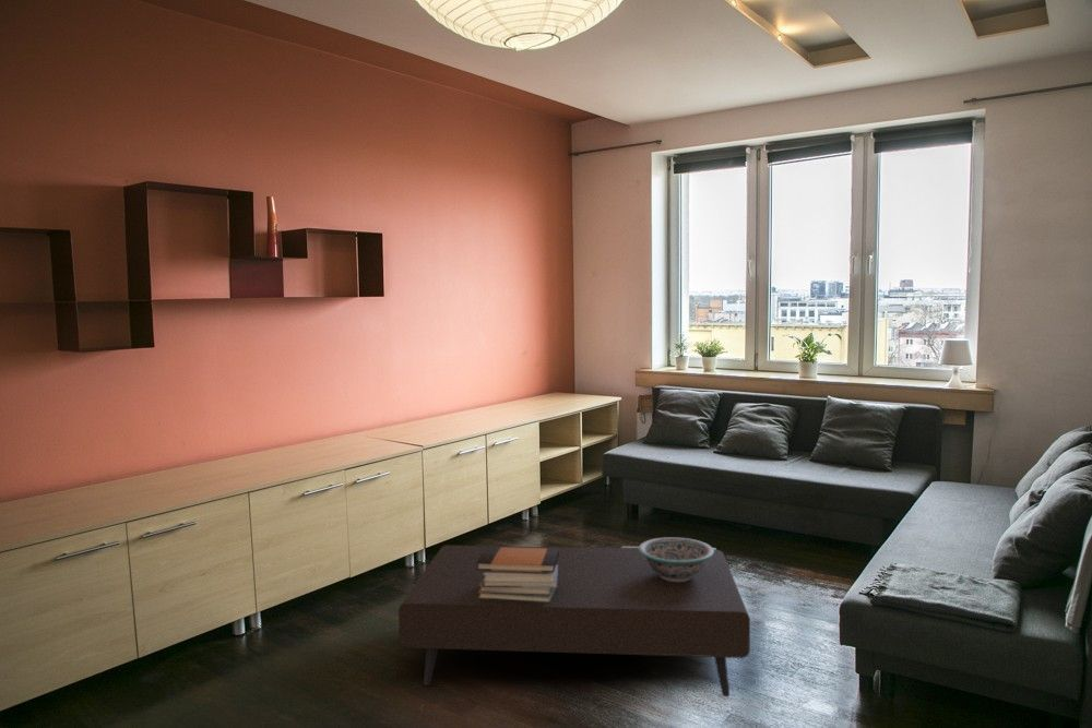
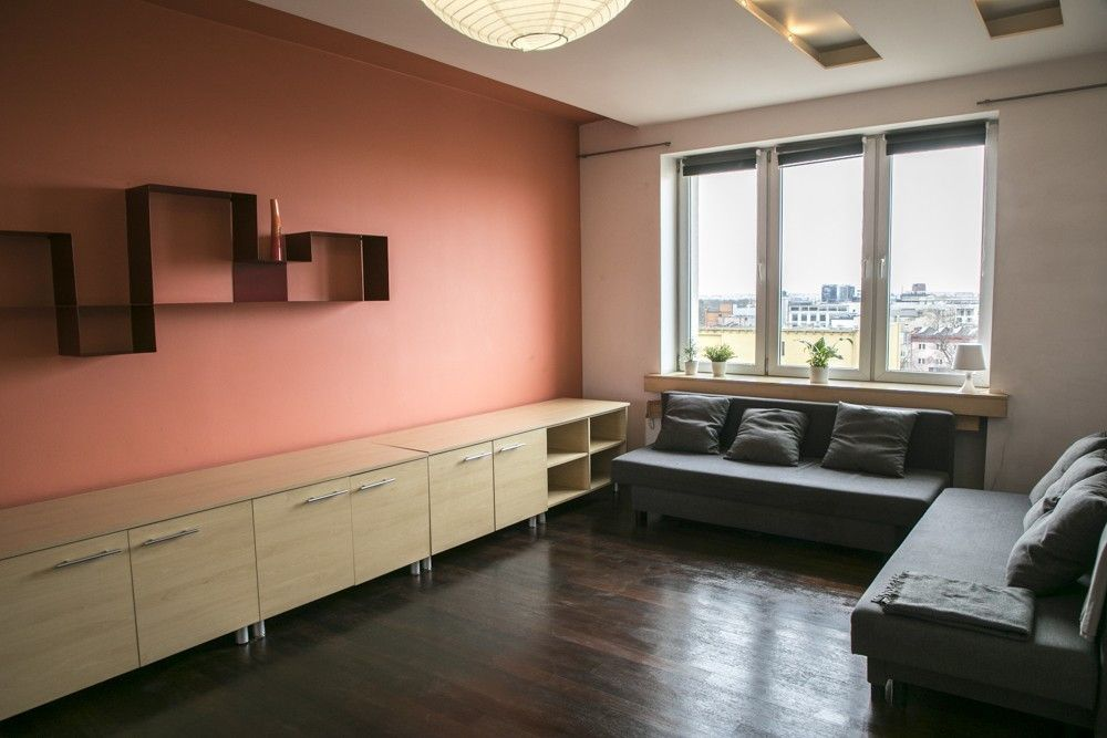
- decorative bowl (675, 561)
- coffee table (577, 607)
- book stack (519, 573)
